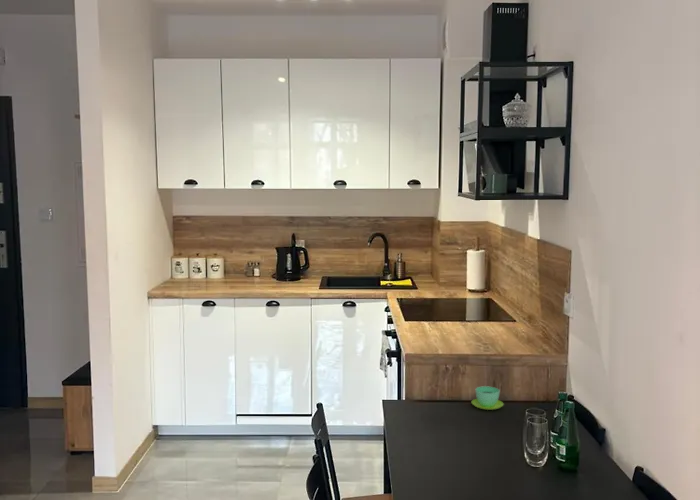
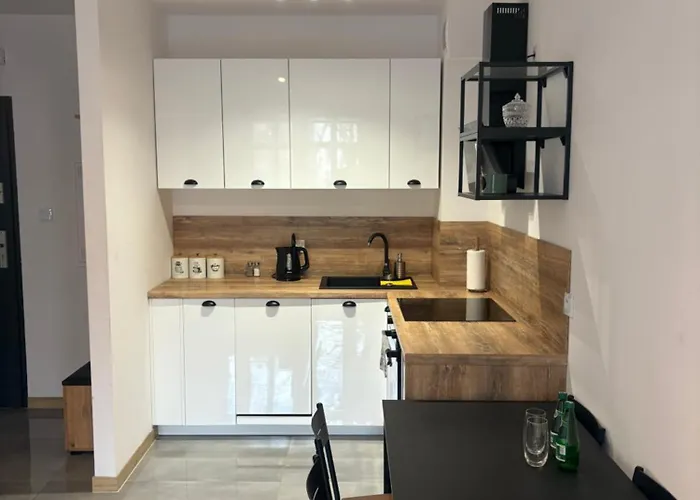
- cup (487, 397)
